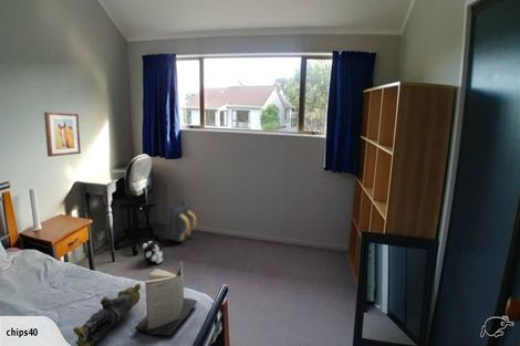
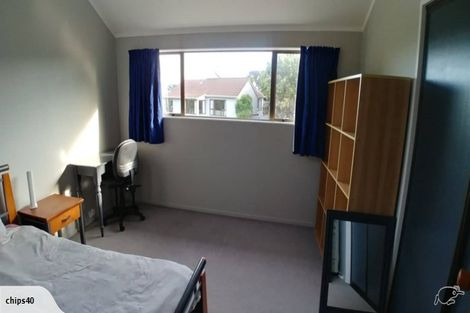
- wall art (63, 134)
- plush toy (154, 251)
- book (168, 294)
- backpack (180, 221)
- teddy bear (108, 310)
